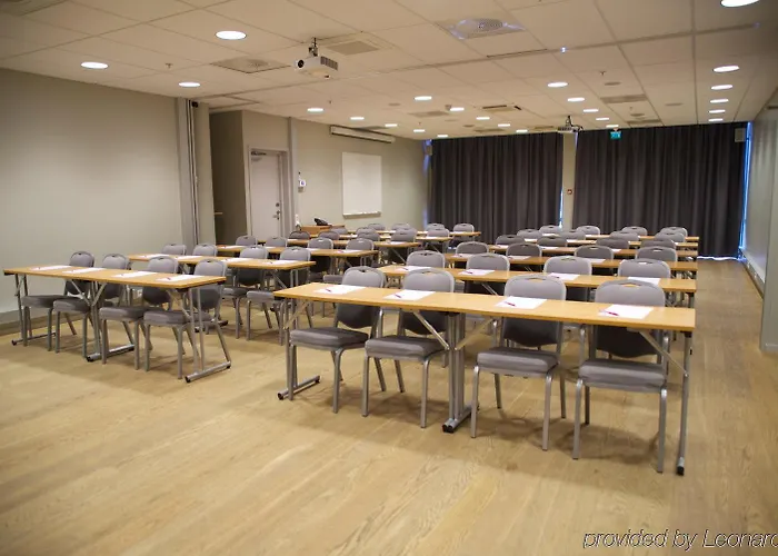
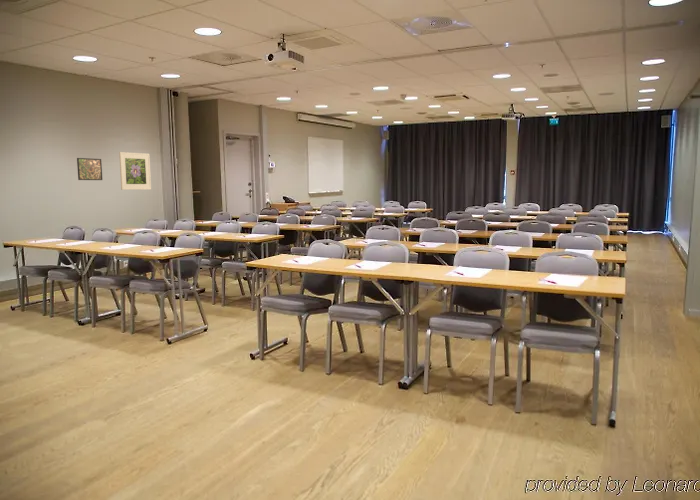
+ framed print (90, 169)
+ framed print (135, 171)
